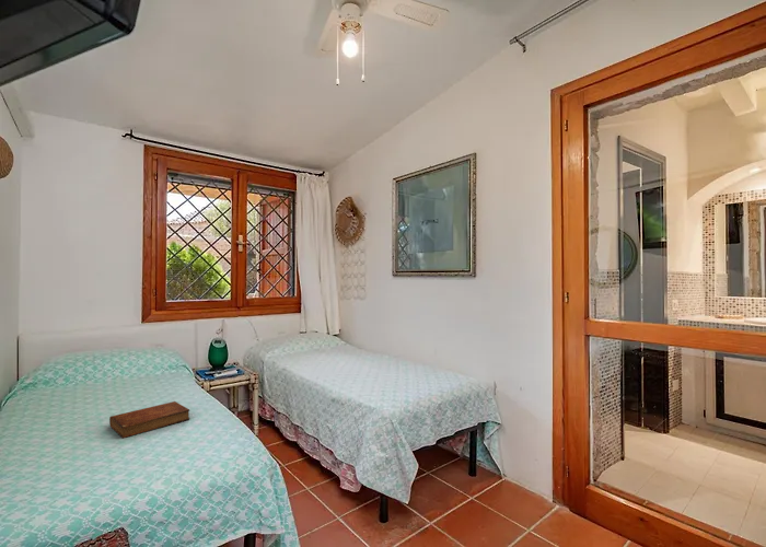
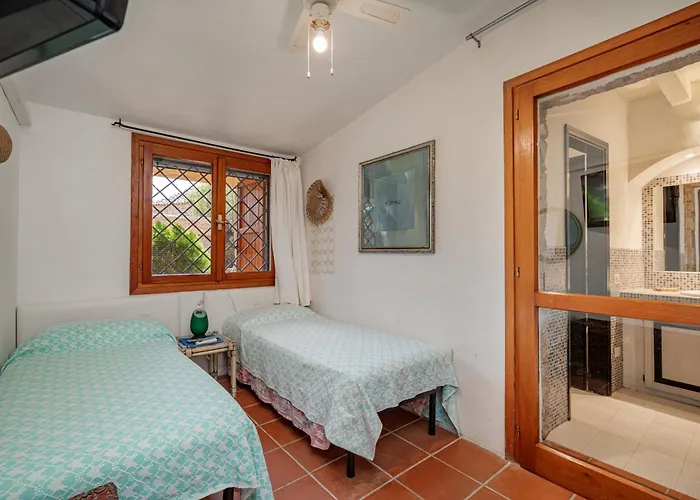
- bible (150, 417)
